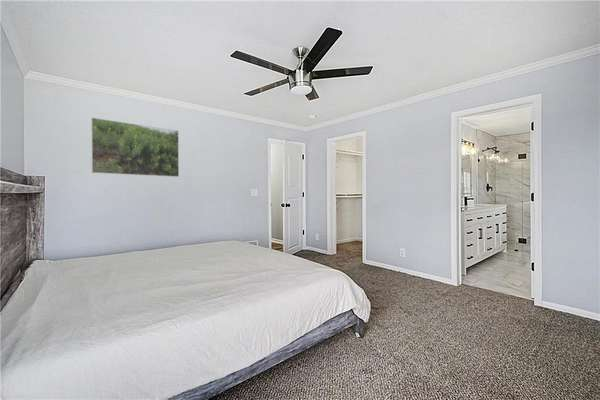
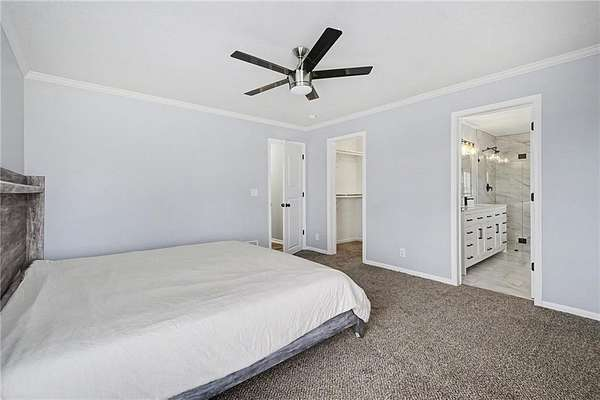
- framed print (138, 150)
